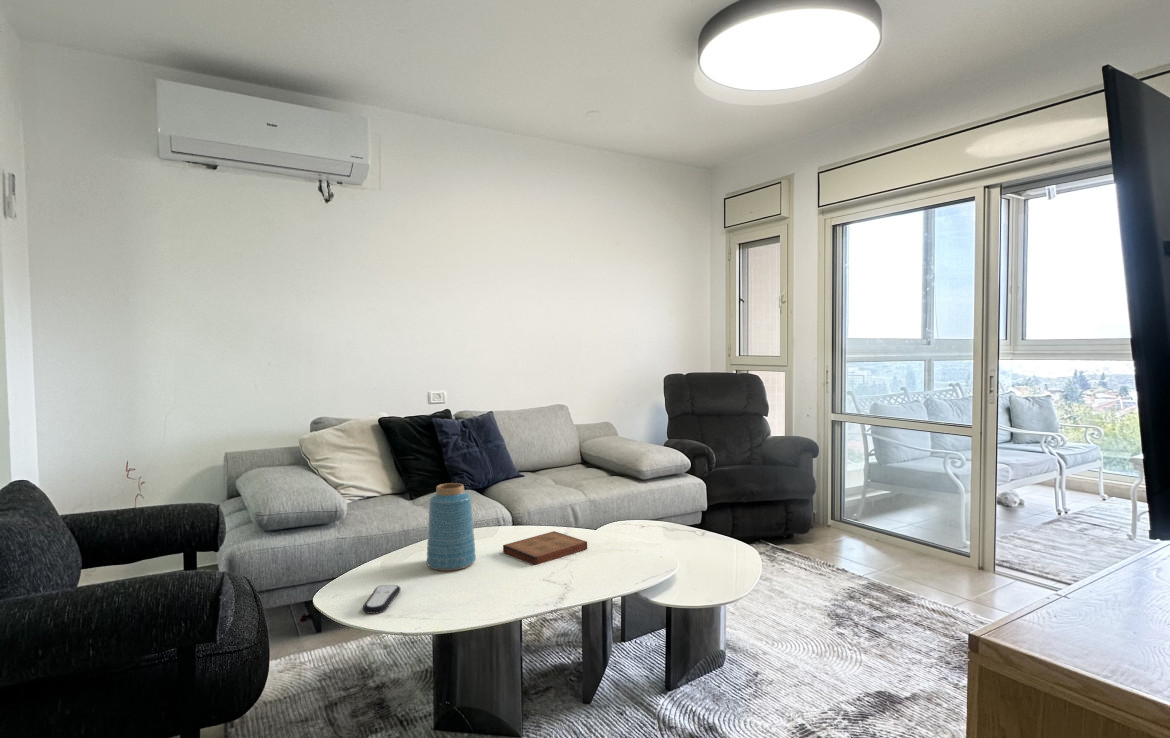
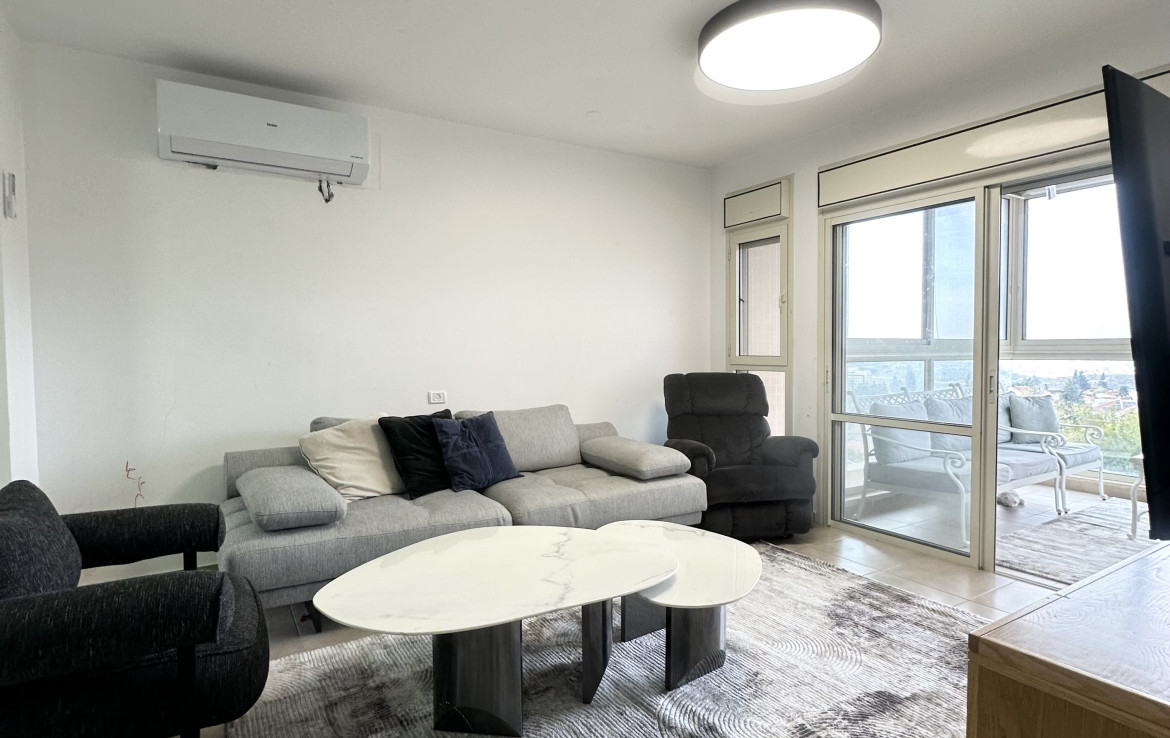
- vase (450, 524)
- book (545, 547)
- remote control (381, 598)
